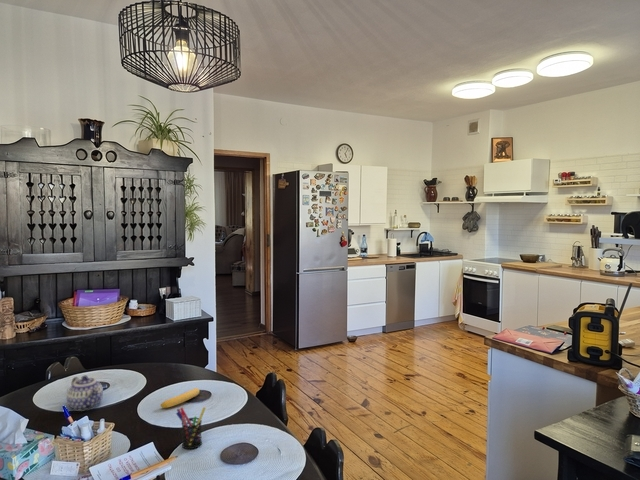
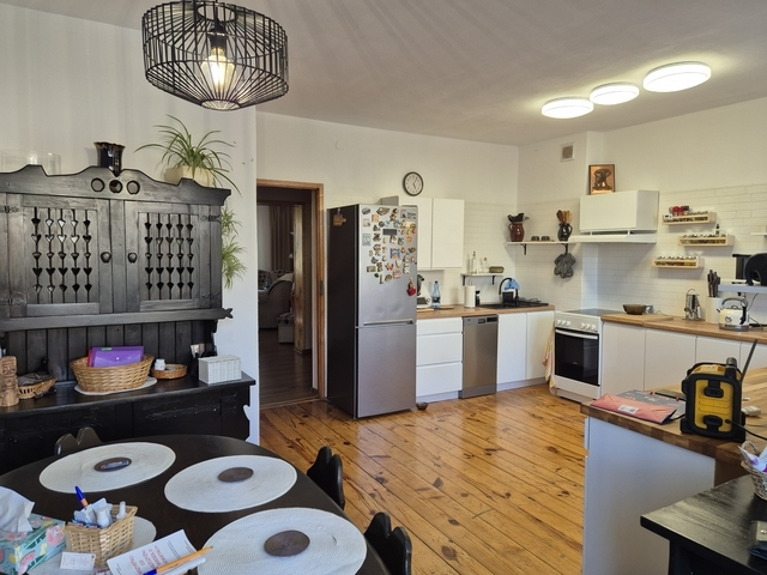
- pen holder (191, 426)
- teapot (85, 391)
- banana (182, 395)
